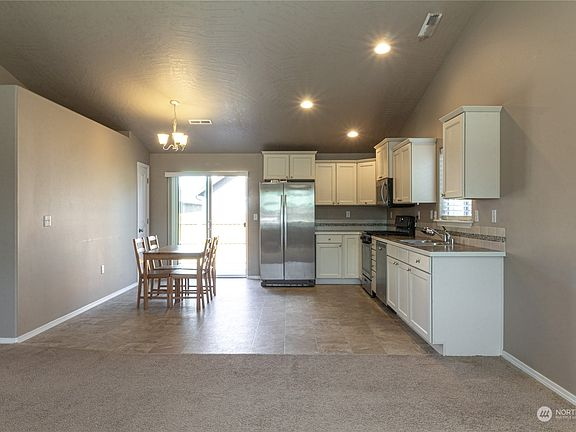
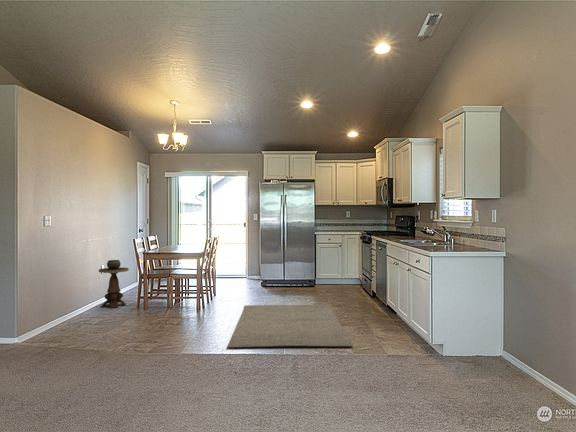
+ side table (113, 283)
+ rug (288, 321)
